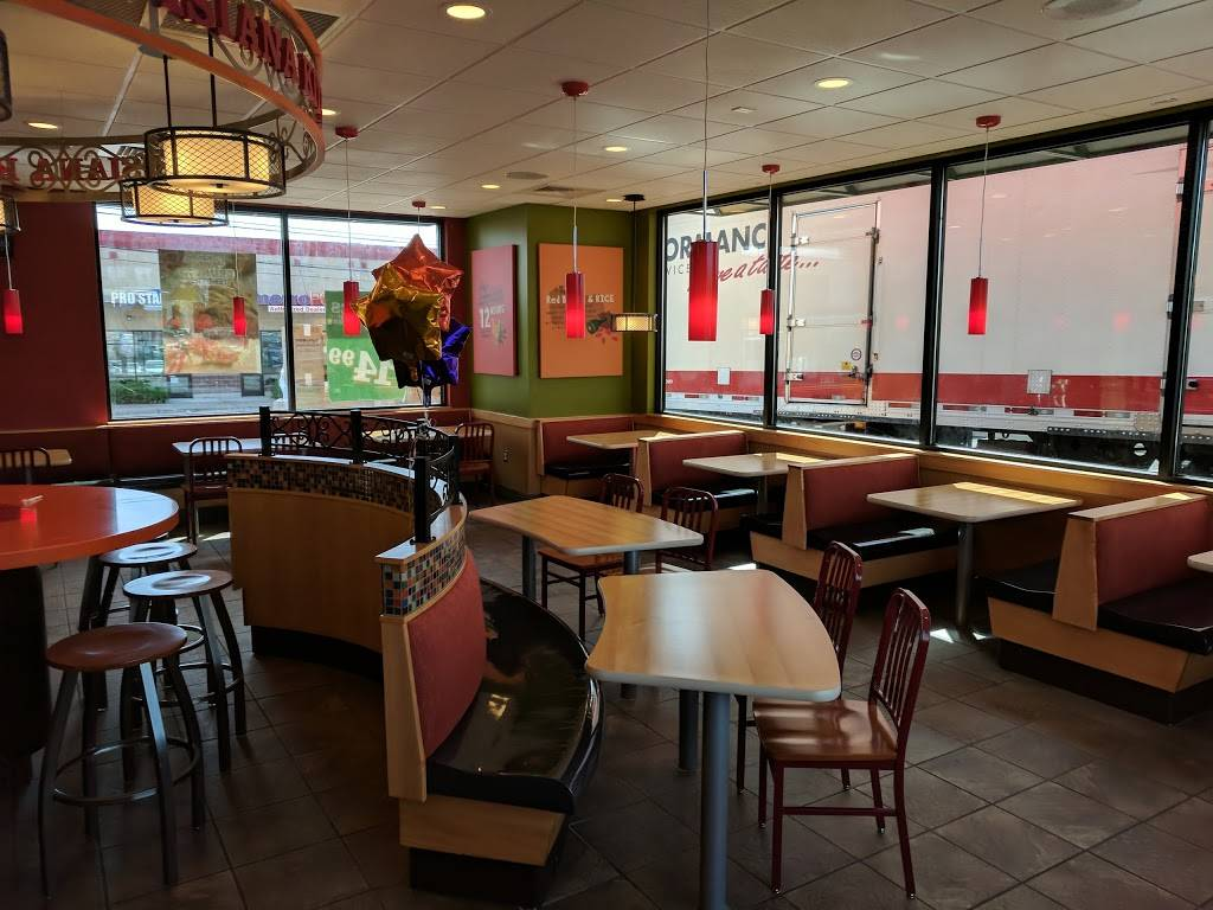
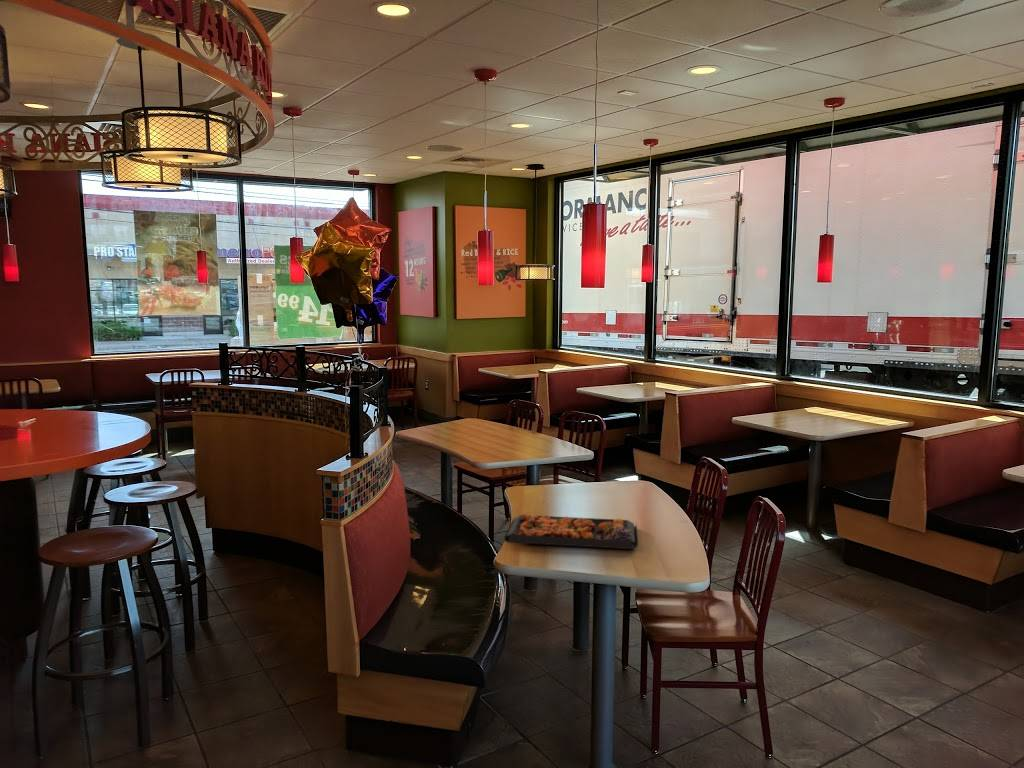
+ food tray (572, 526)
